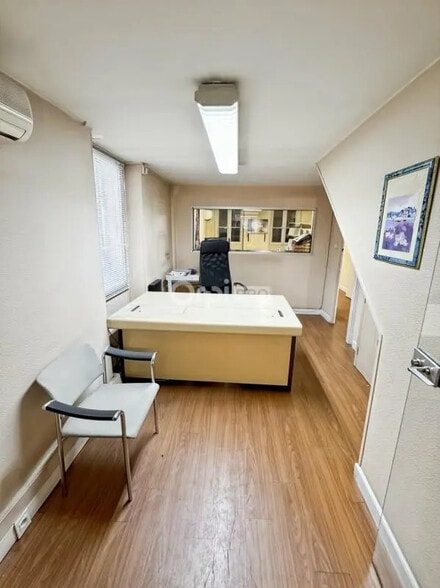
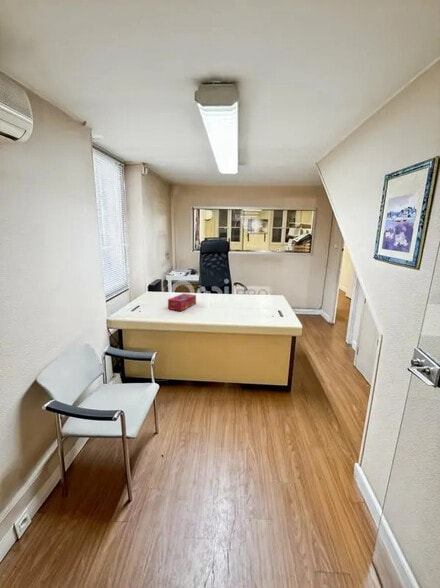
+ tissue box (182, 301)
